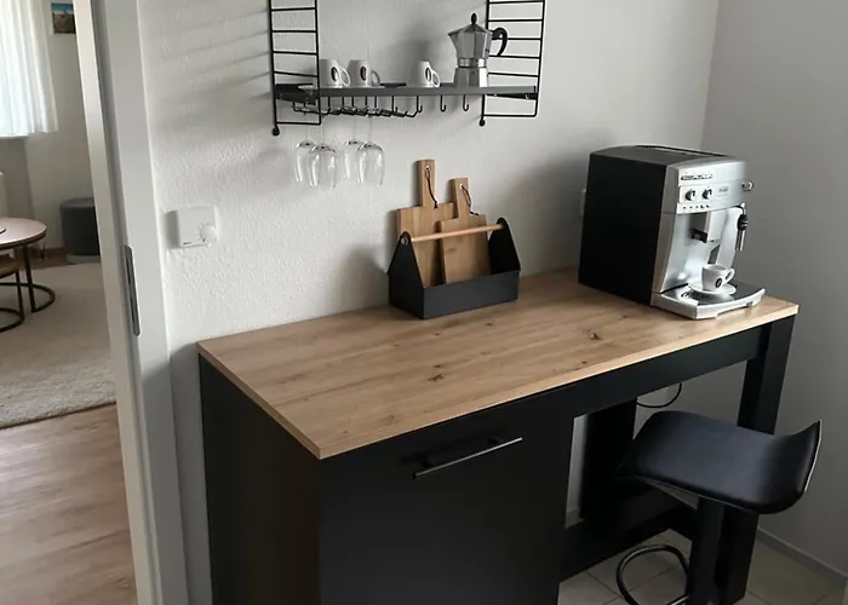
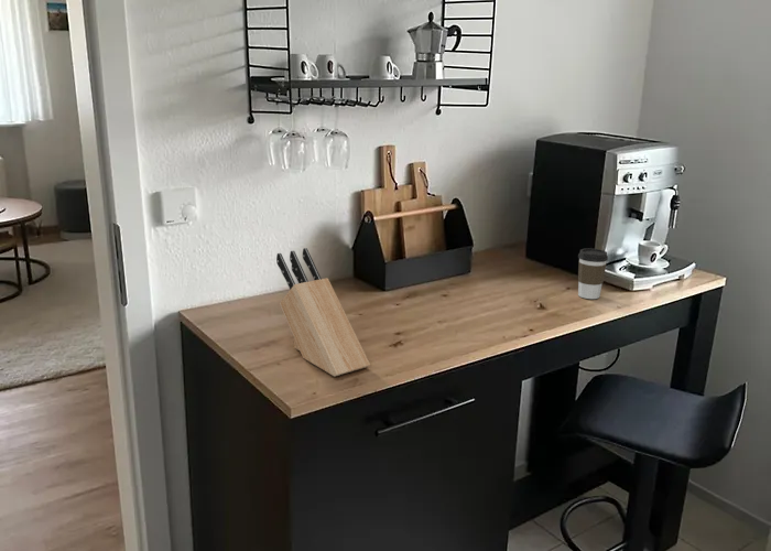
+ knife block (318, 307)
+ coffee cup (590, 273)
